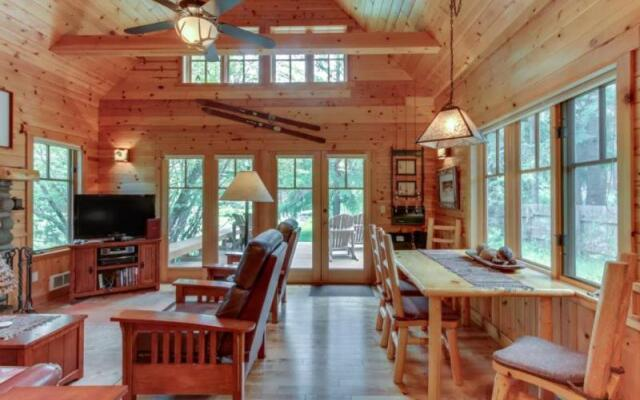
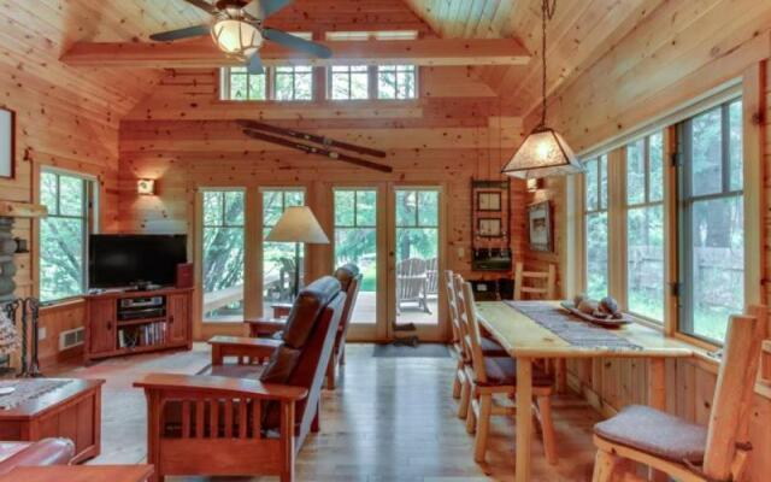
+ boots (405, 331)
